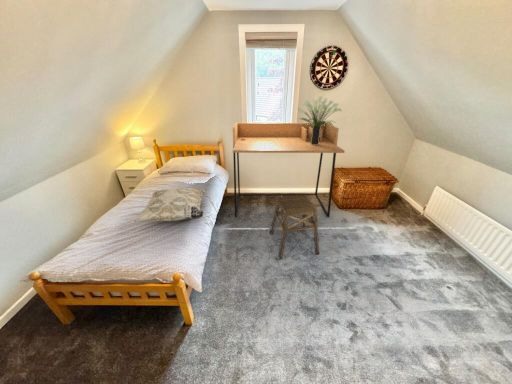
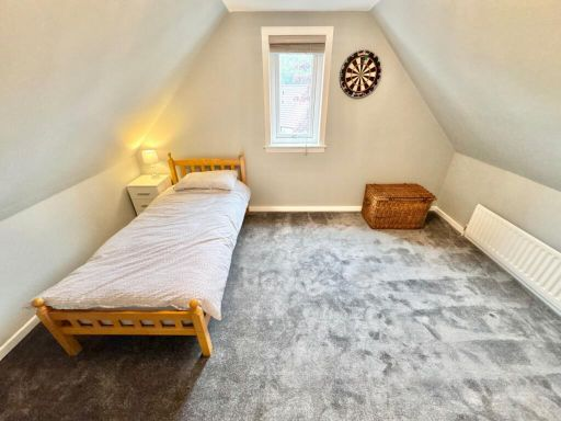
- decorative pillow (175, 203)
- desk (282, 152)
- stool (294, 223)
- potted plant (316, 121)
